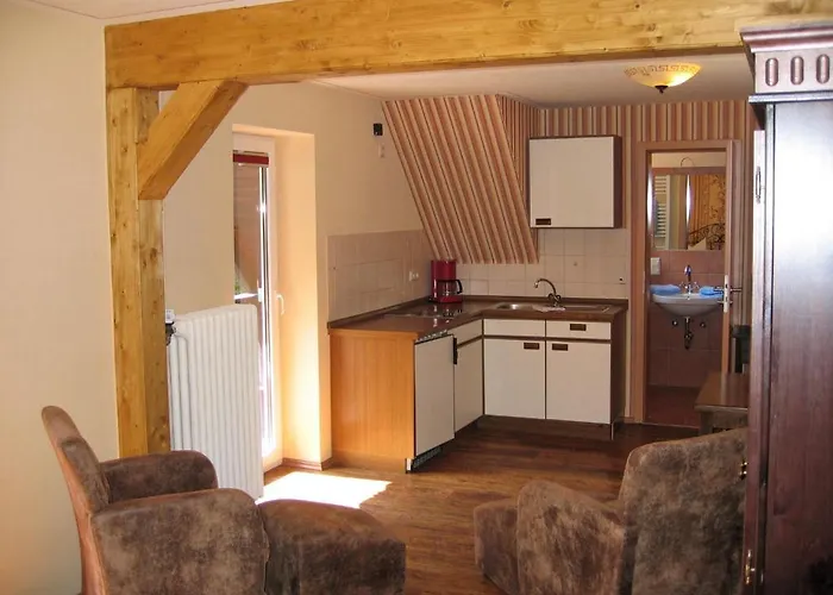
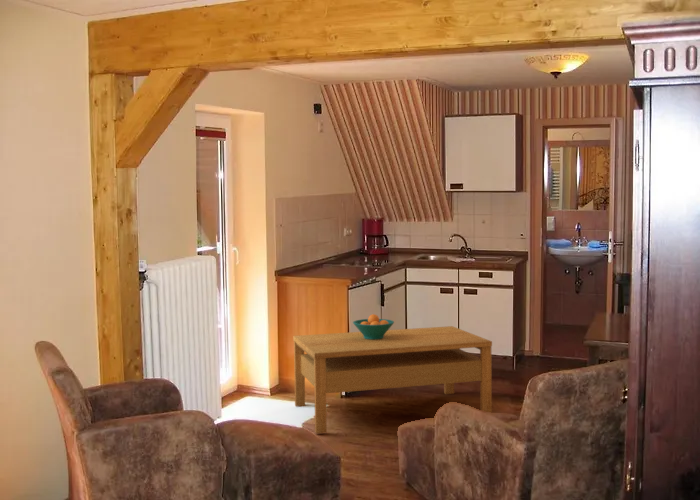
+ fruit bowl (373, 326)
+ coffee table (390, 375)
